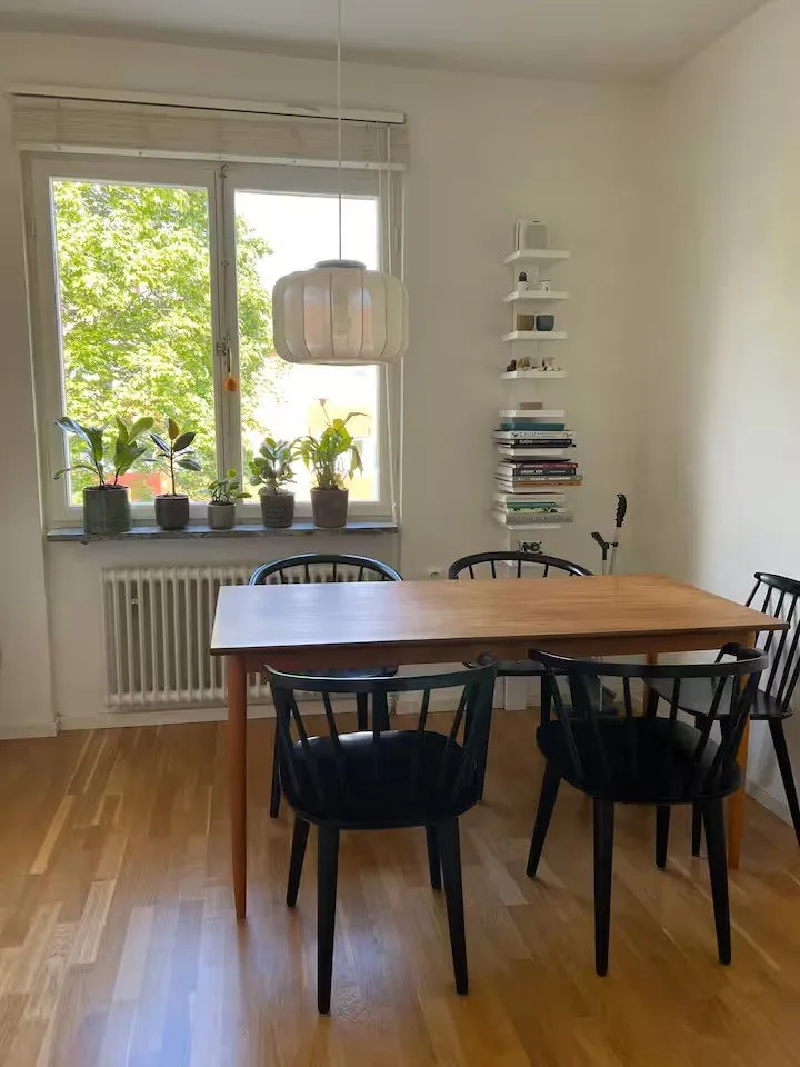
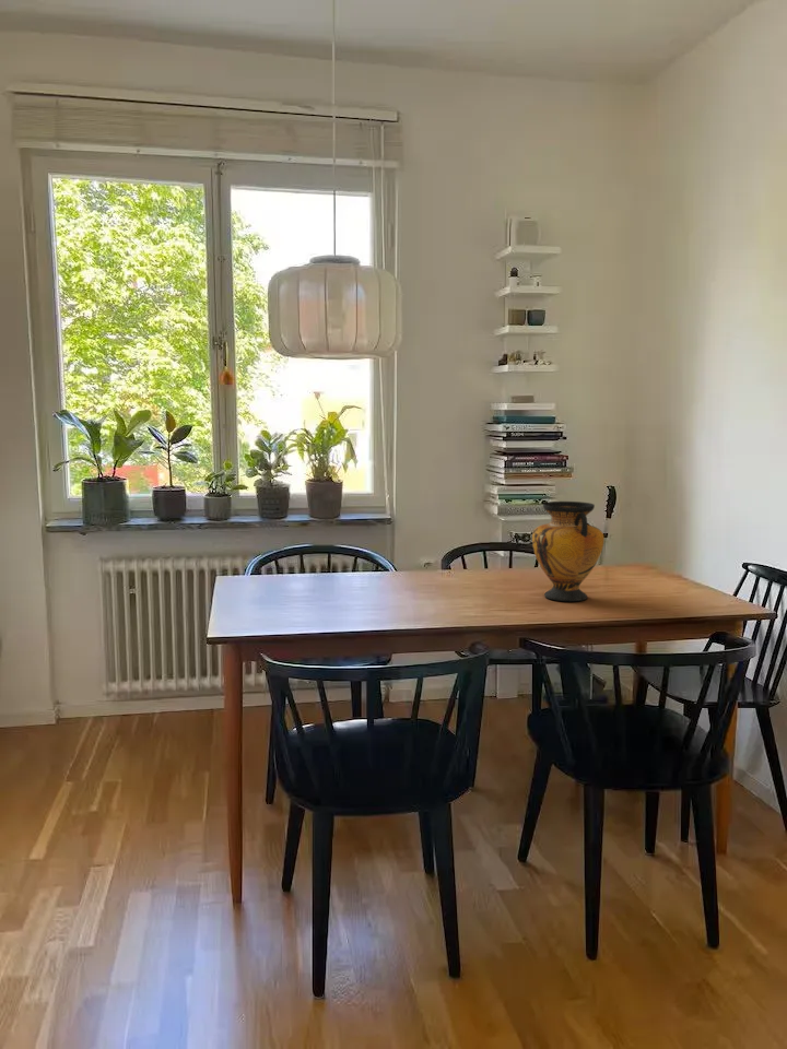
+ vase (566, 551)
